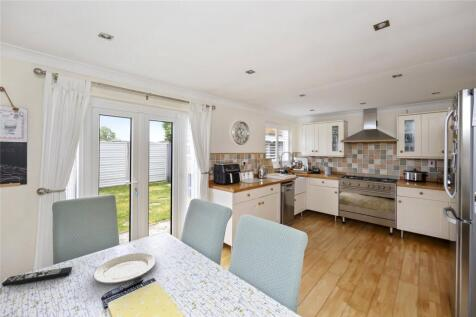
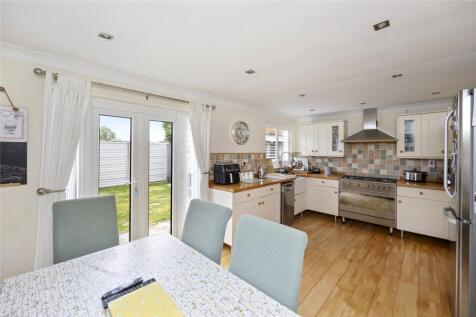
- chinaware (126, 268)
- remote control (39, 276)
